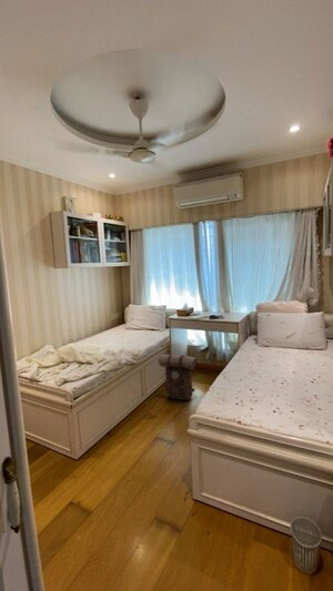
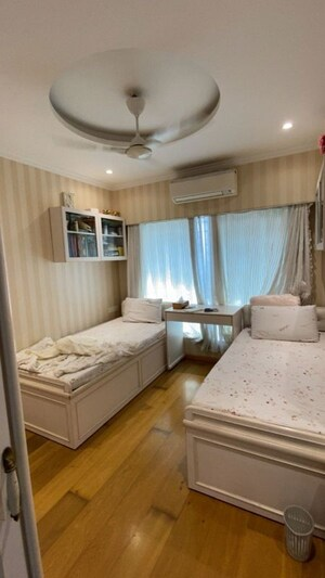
- backpack (180, 375)
